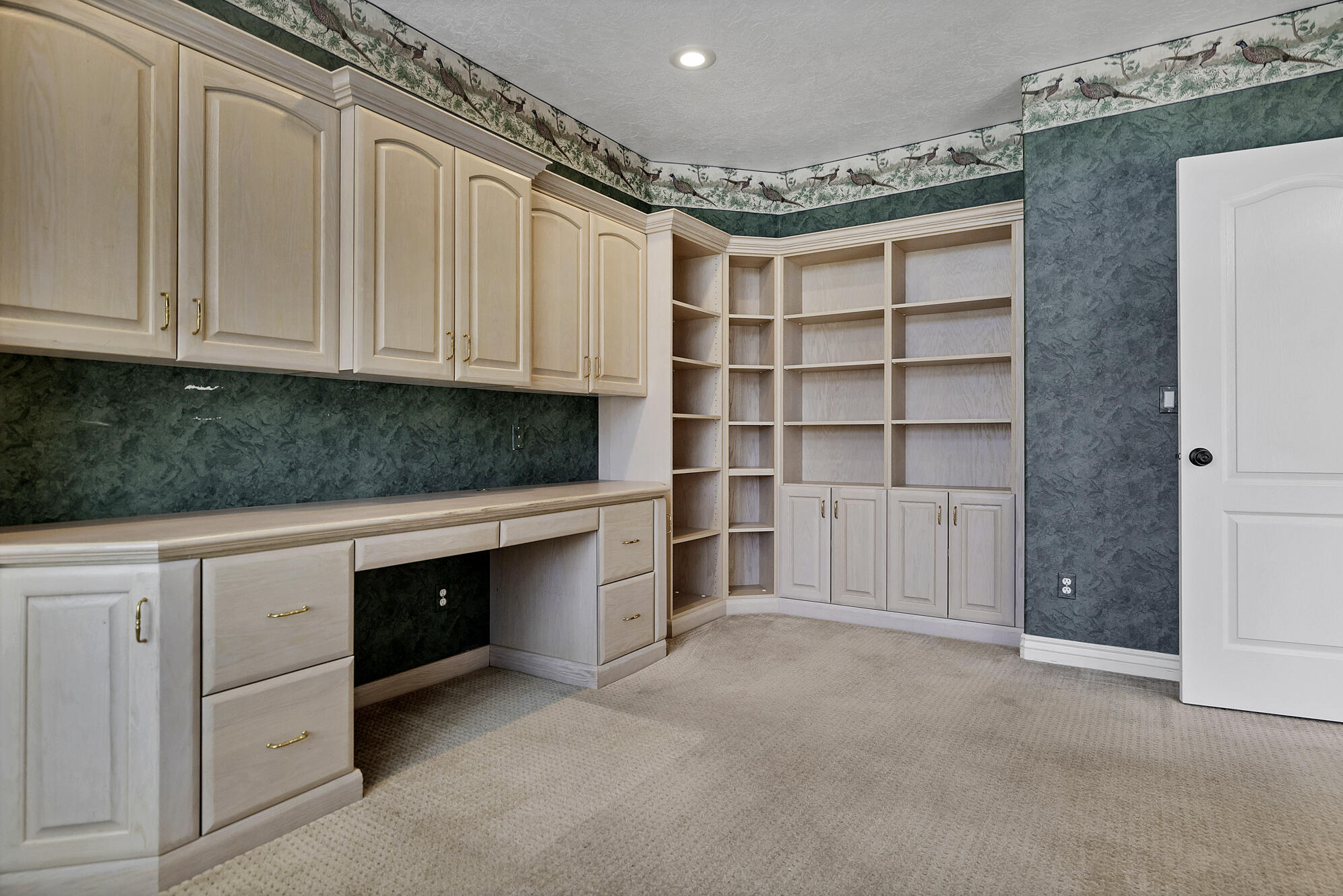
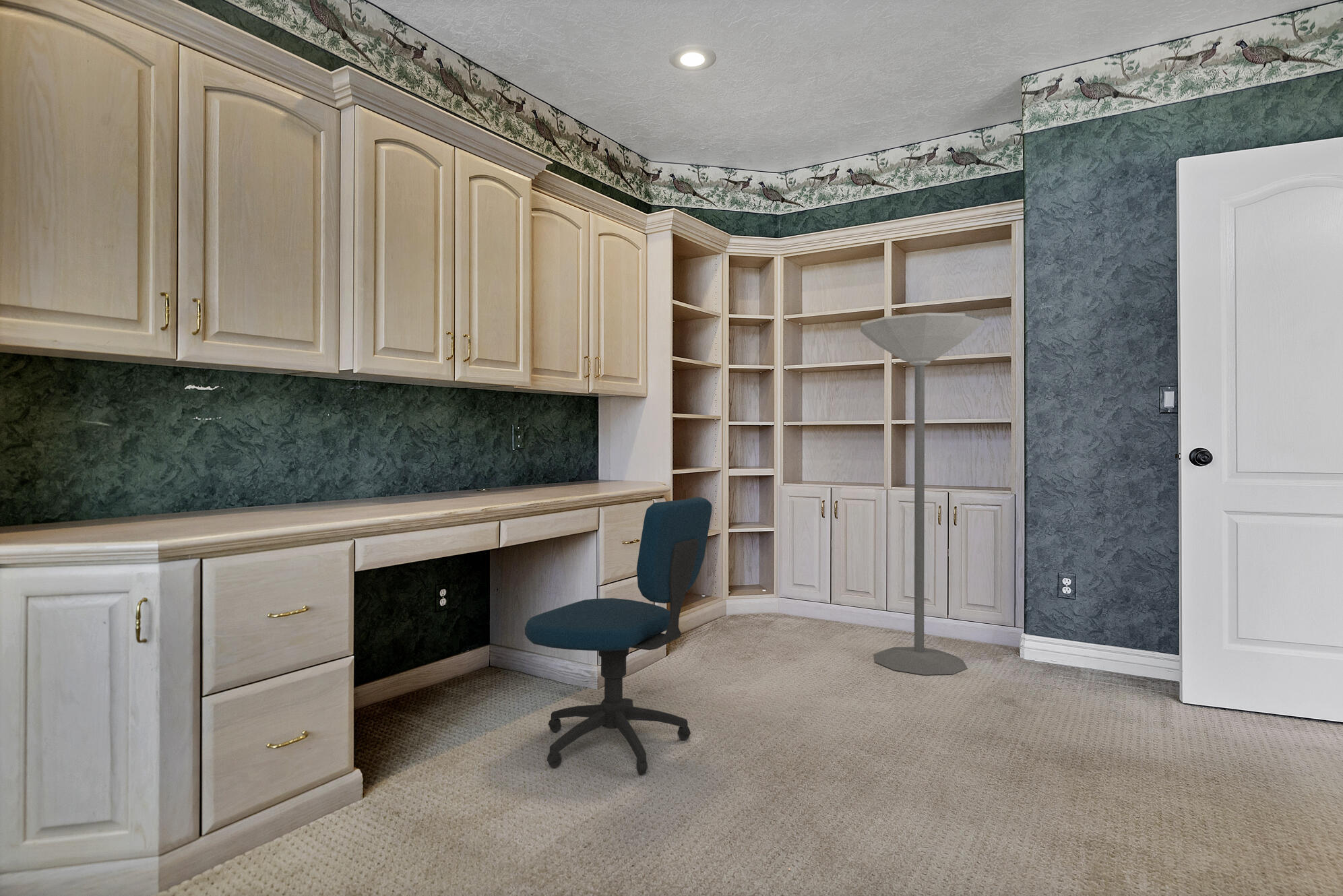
+ floor lamp (919, 492)
+ office chair (616, 620)
